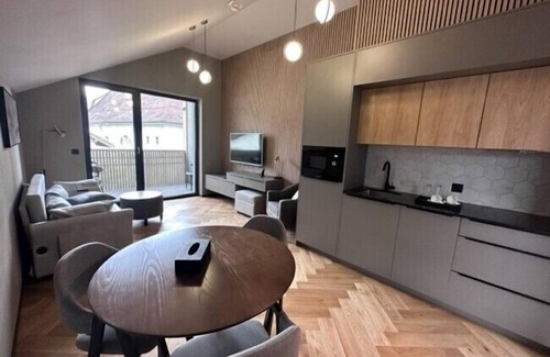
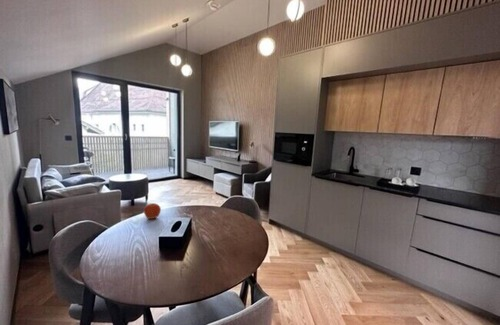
+ fruit (152, 210)
